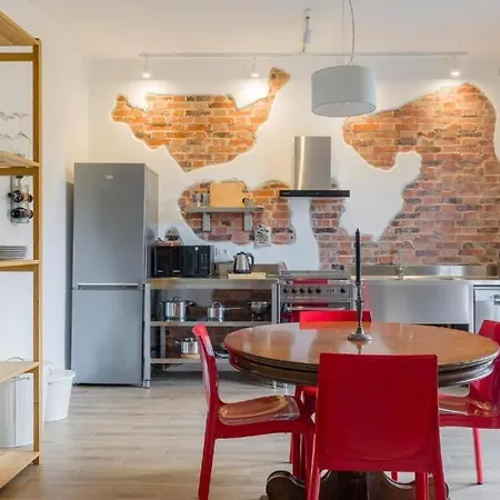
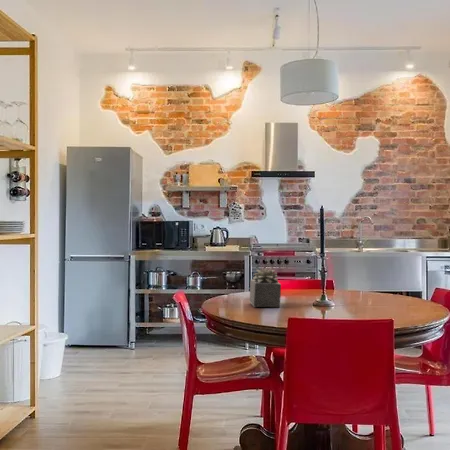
+ succulent plant (264, 286)
